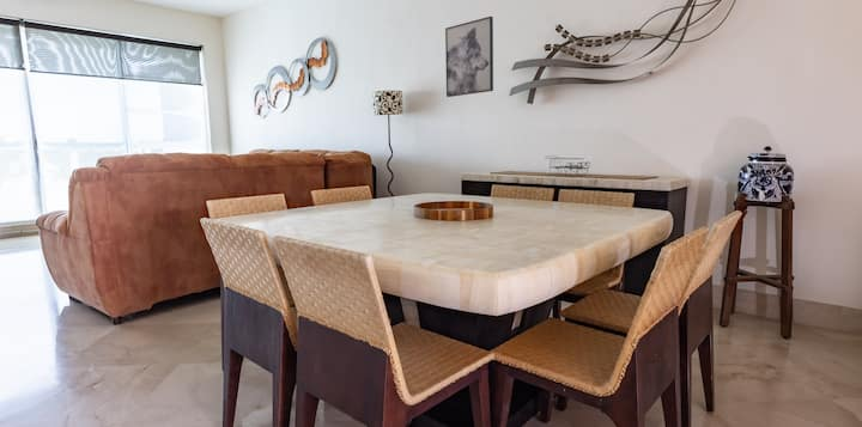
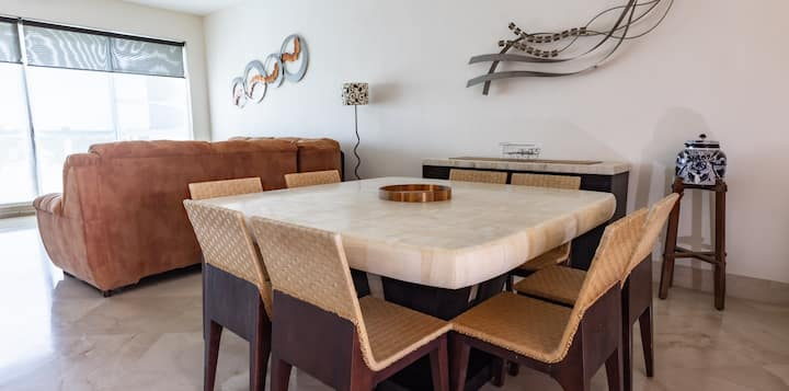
- wall art (468, 59)
